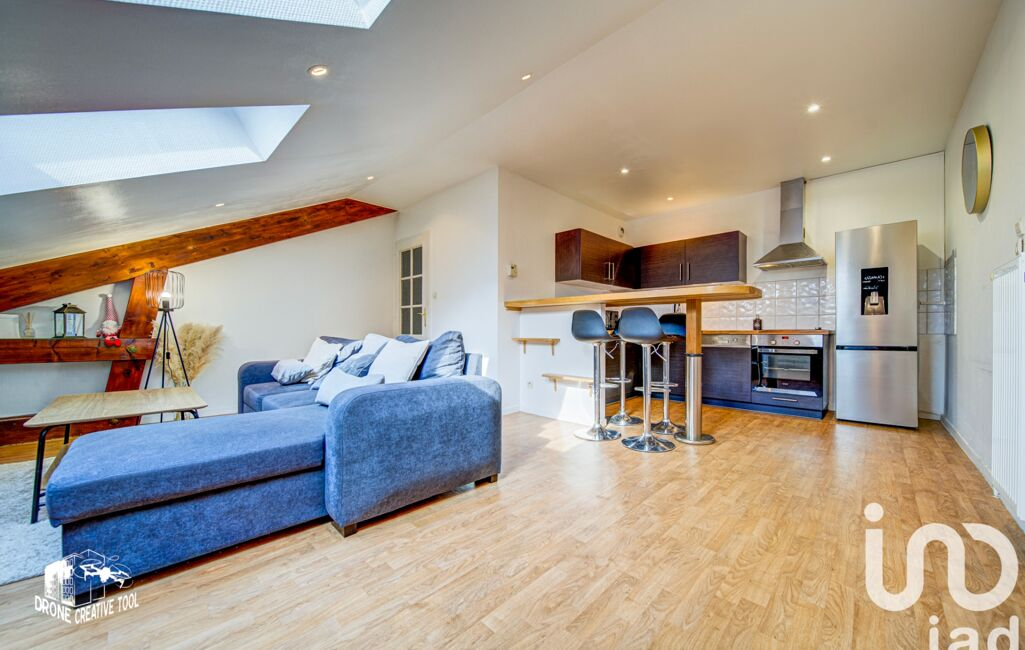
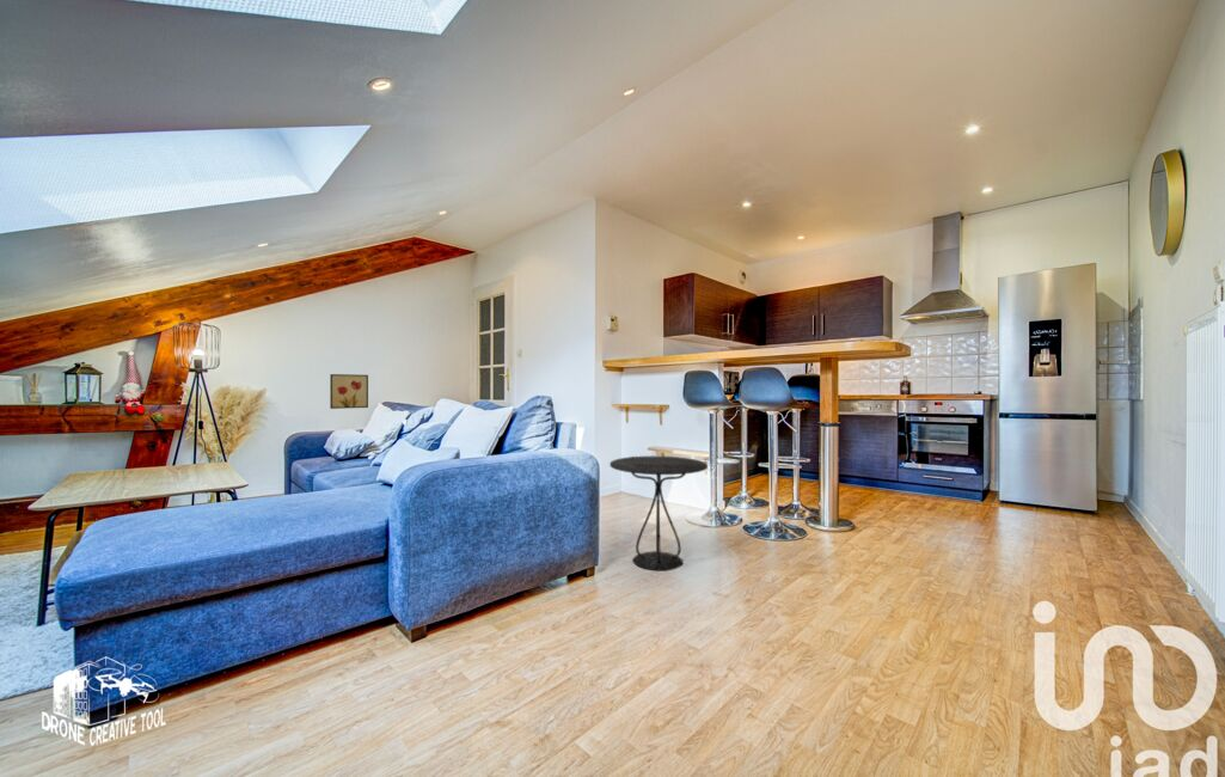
+ wall art (349, 391)
+ side table (657, 512)
